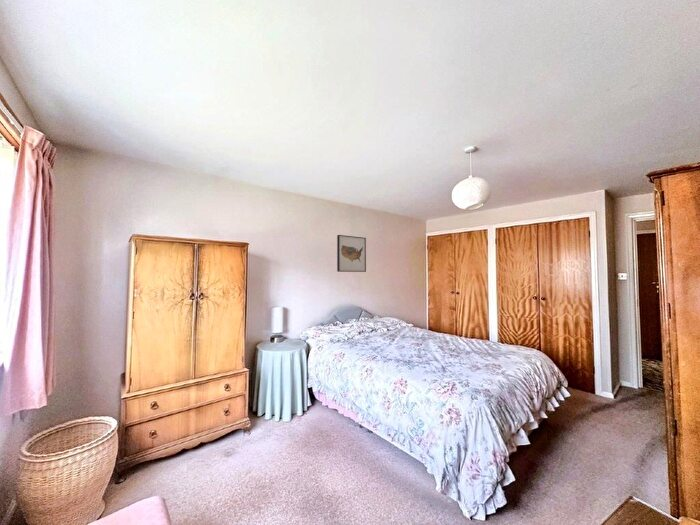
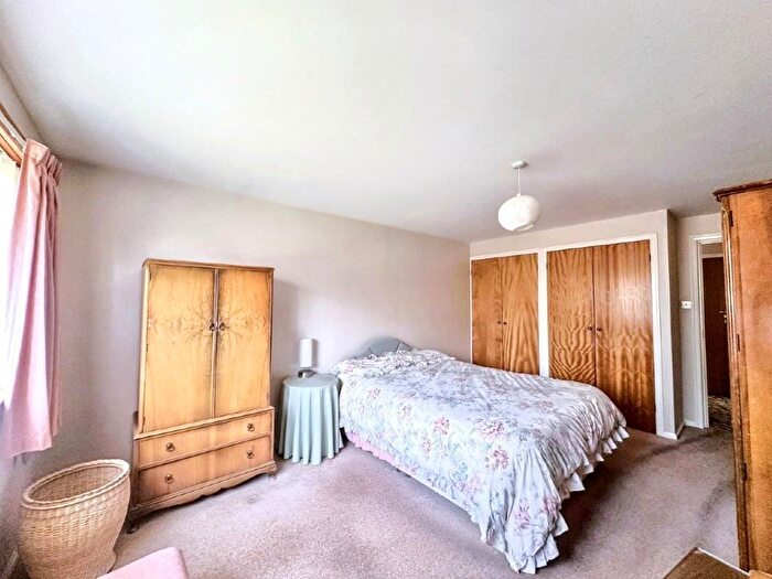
- wall art (352, 254)
